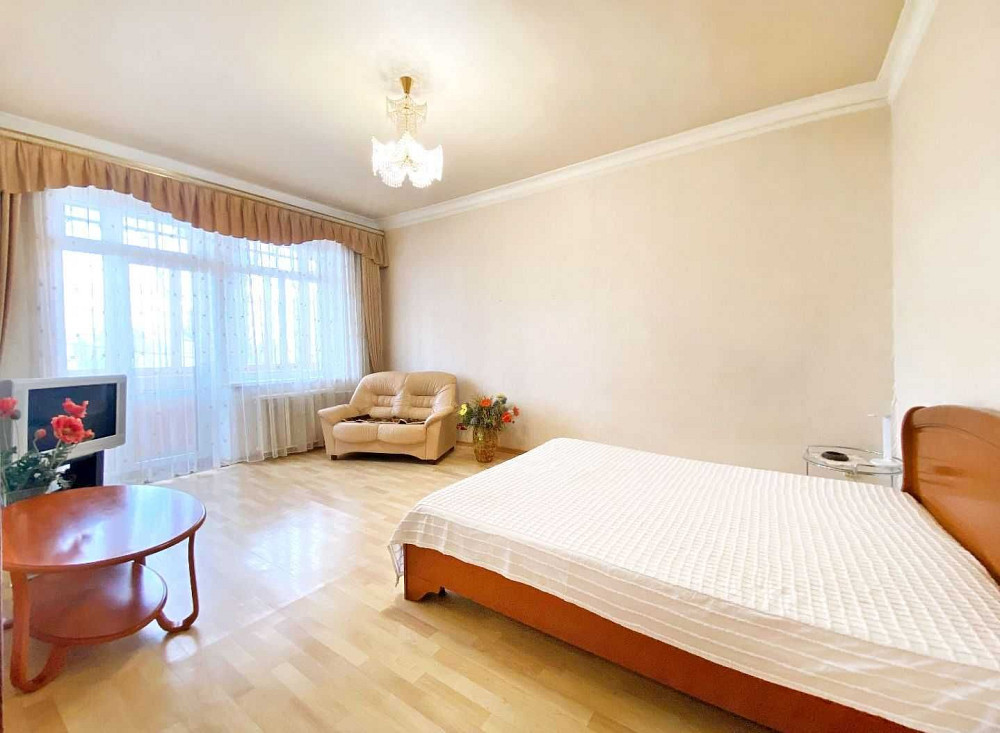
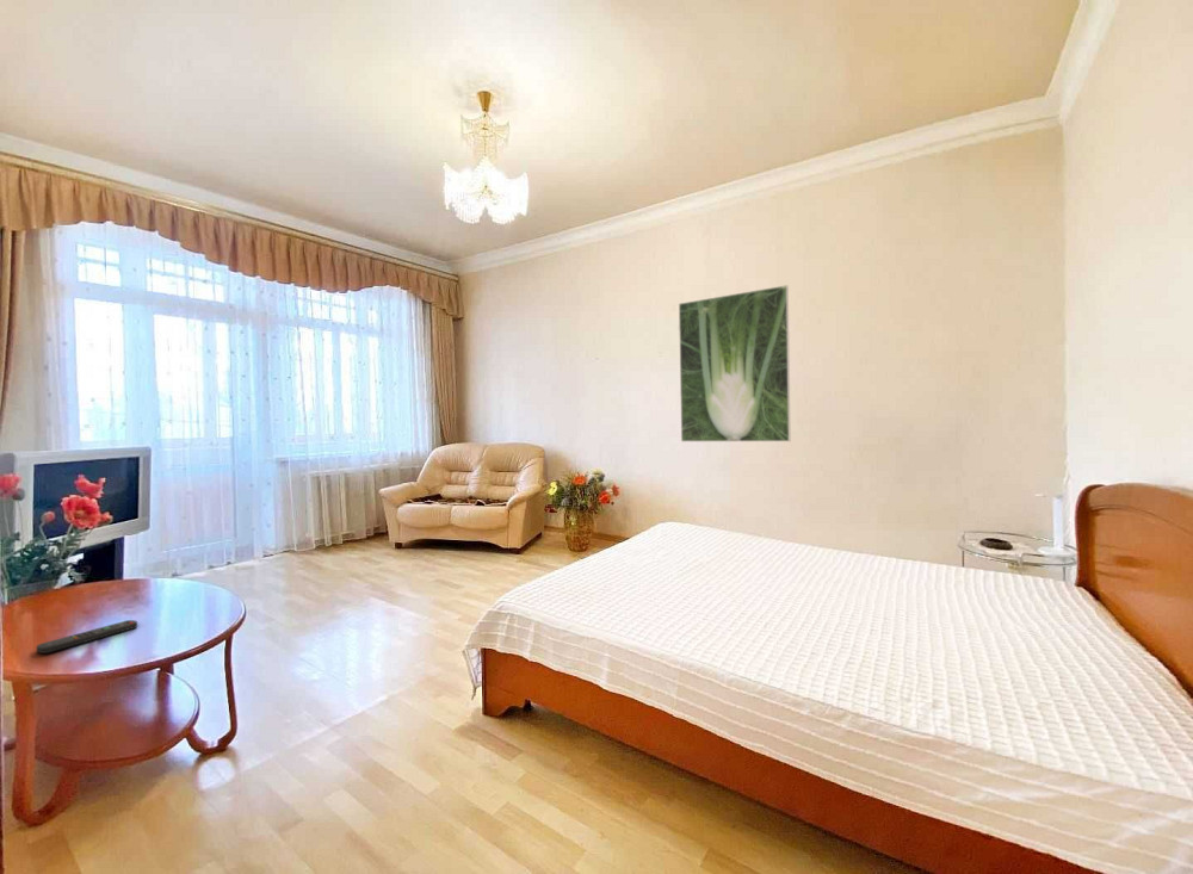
+ remote control (89, 634)
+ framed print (731, 368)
